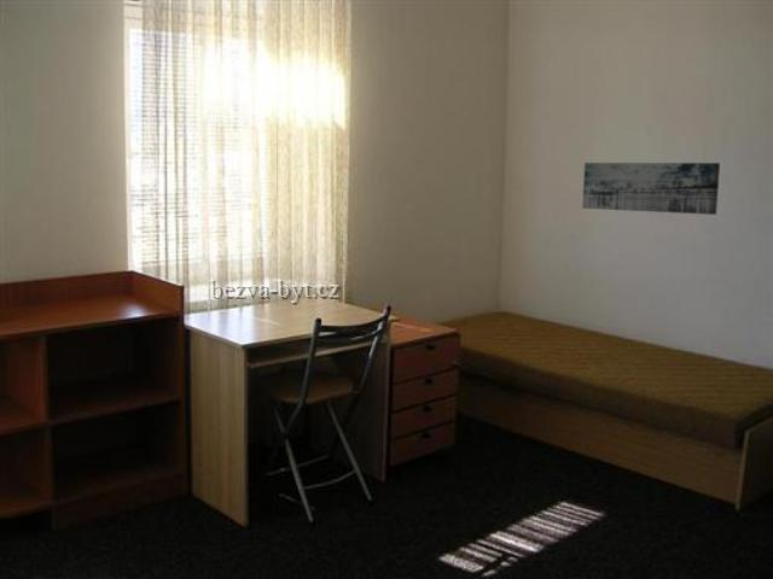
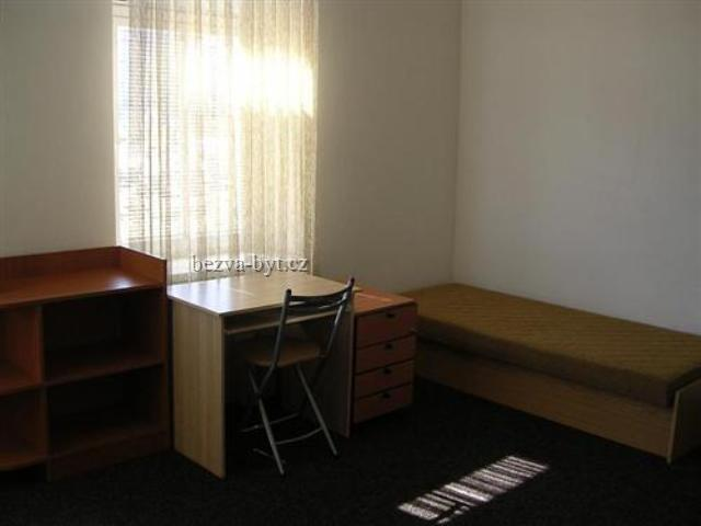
- wall art (646, 187)
